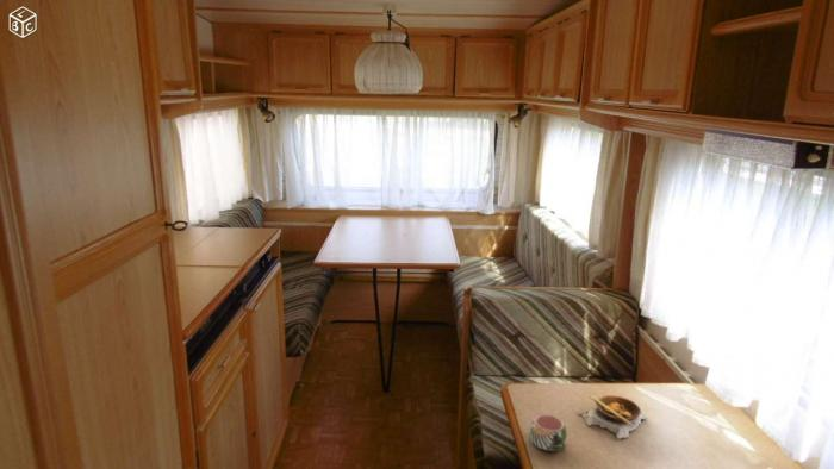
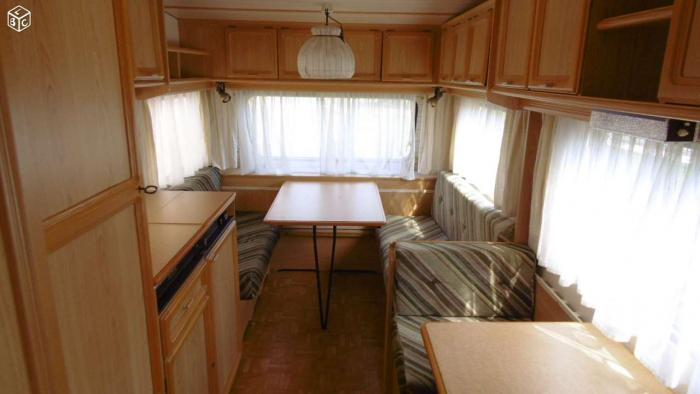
- soup bowl (614, 409)
- mug (550, 434)
